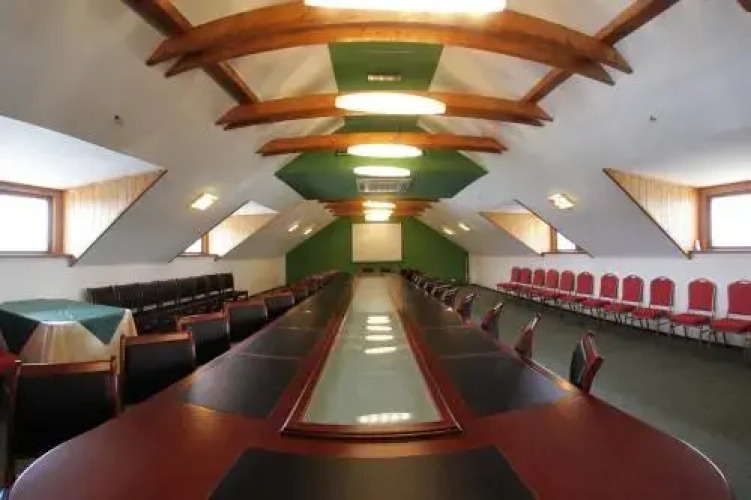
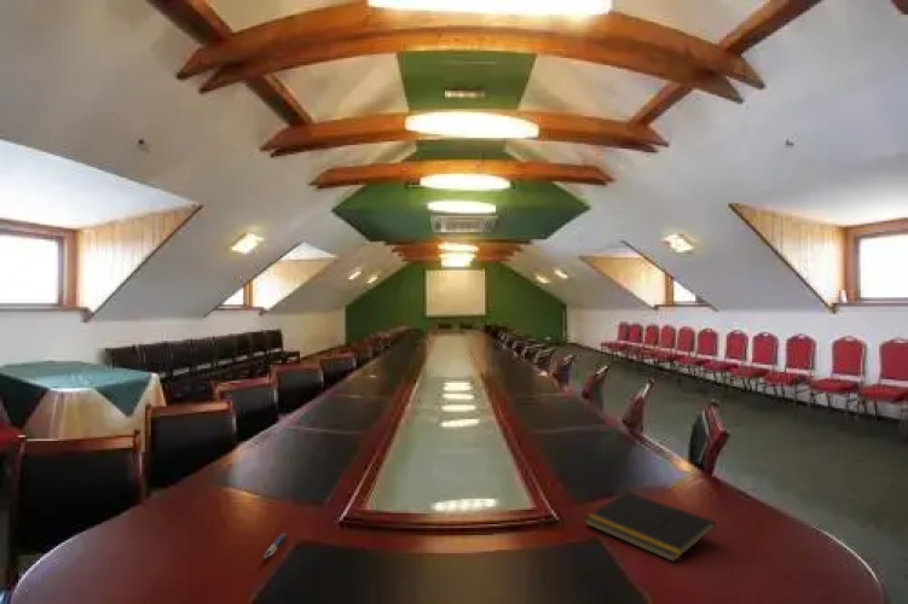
+ notepad (647, 522)
+ pen (276, 544)
